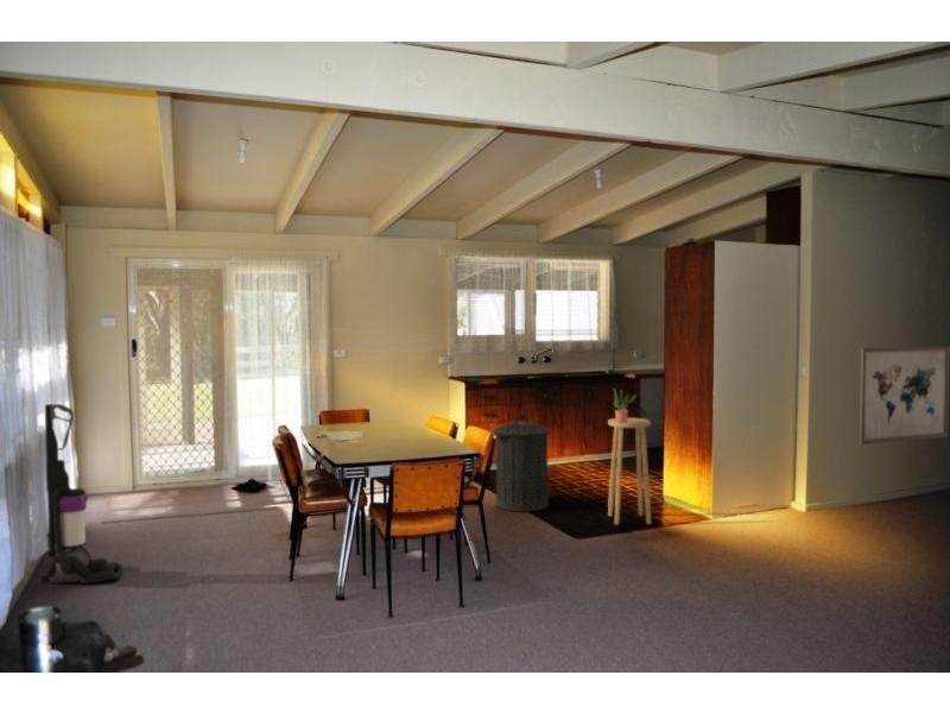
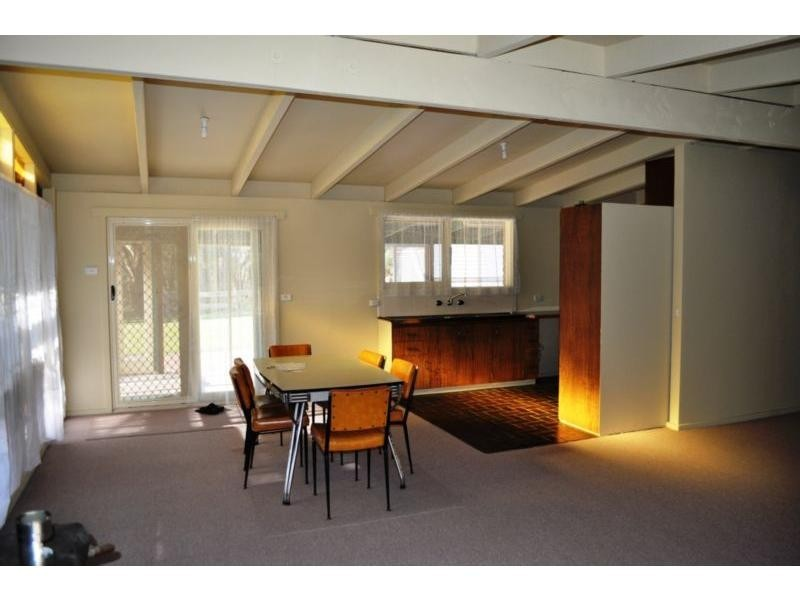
- trash can (521, 460)
- vacuum cleaner (78, 491)
- potted plant (623, 404)
- stool (621, 469)
- wall art (905, 393)
